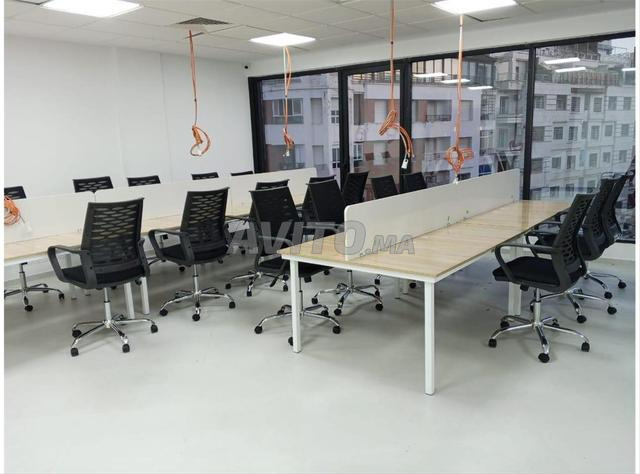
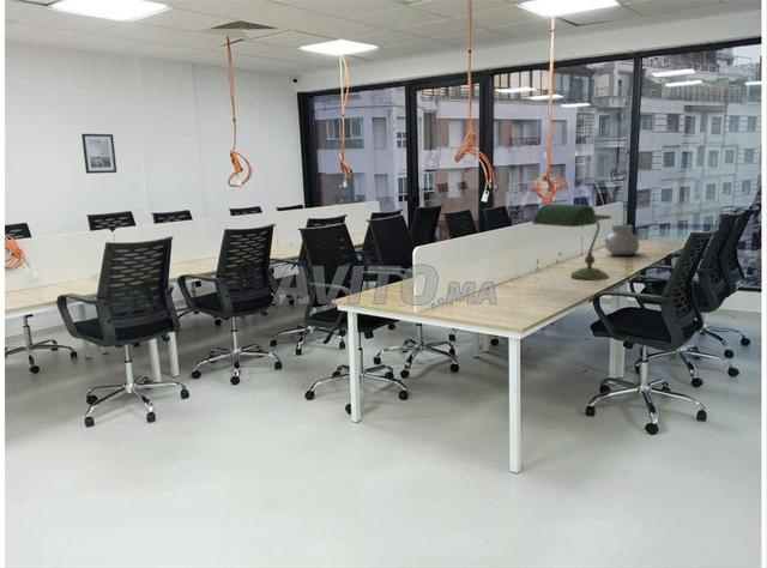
+ desk lamp (581, 241)
+ vase (622, 240)
+ wall art (99, 153)
